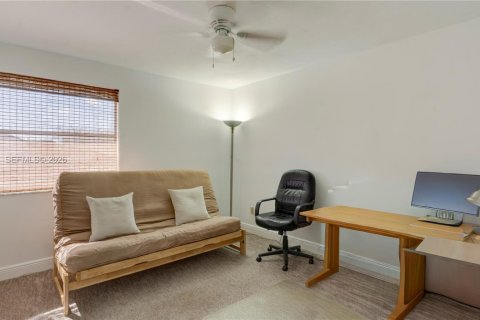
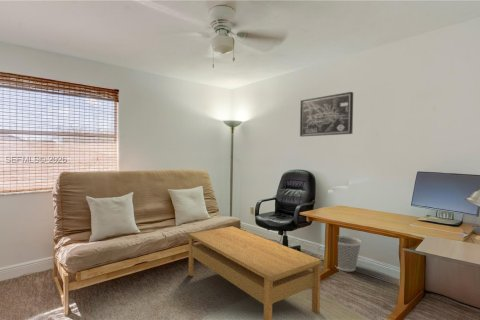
+ wall art (324, 115)
+ coffee table (245, 268)
+ wastebasket (345, 253)
